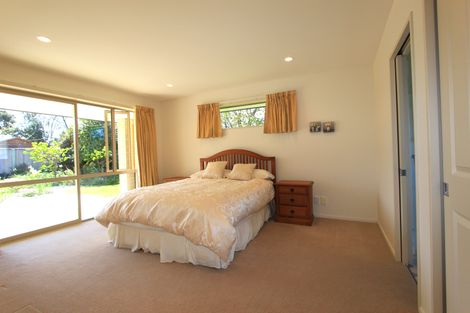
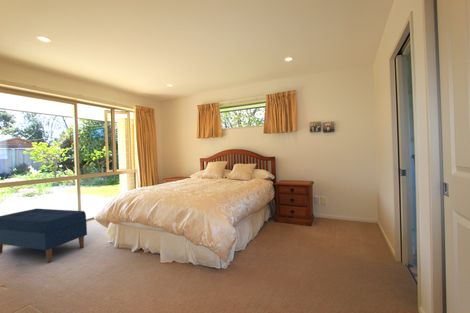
+ bench (40, 232)
